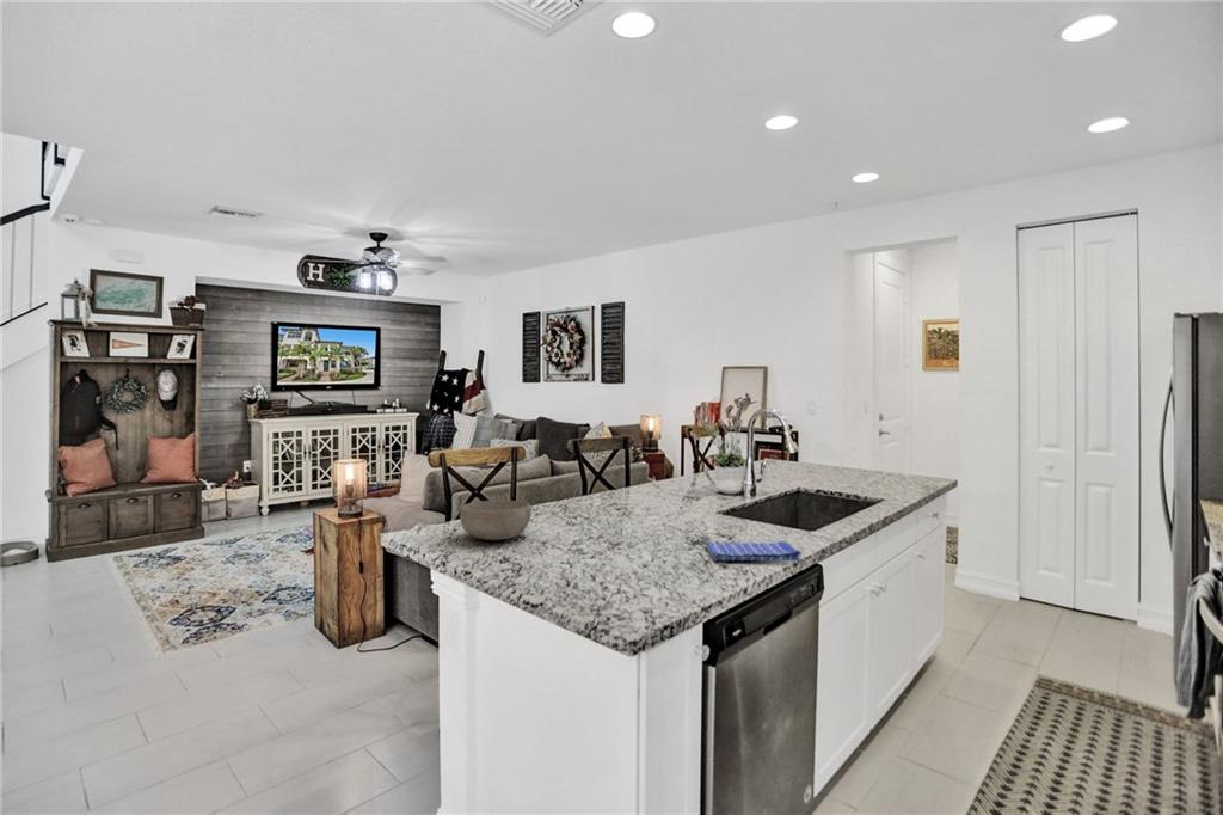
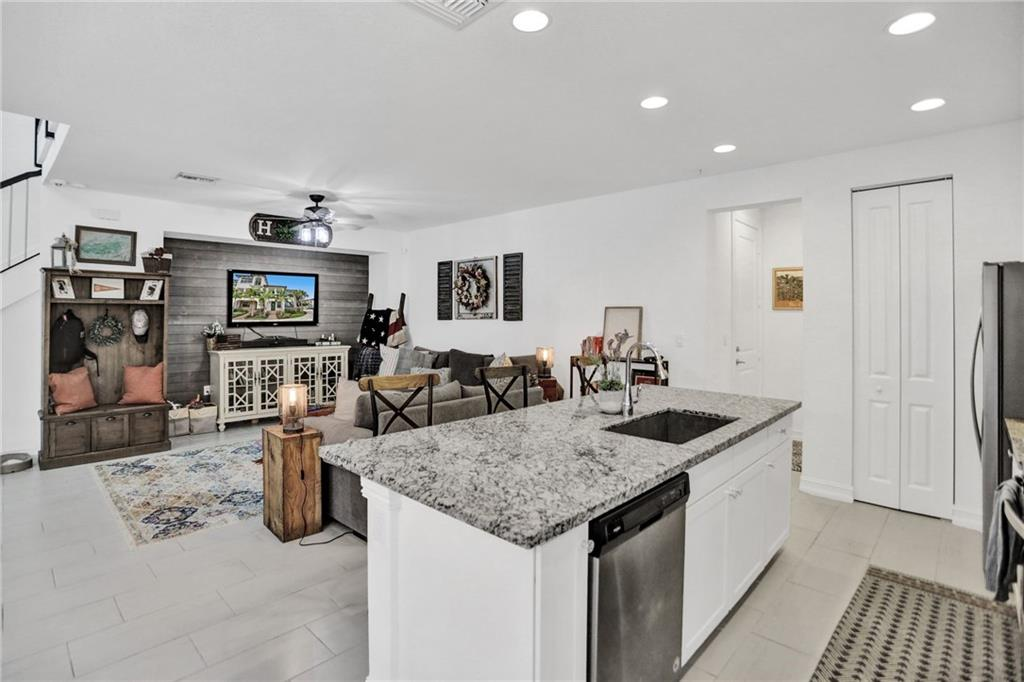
- bowl (496, 521)
- dish towel (751, 549)
